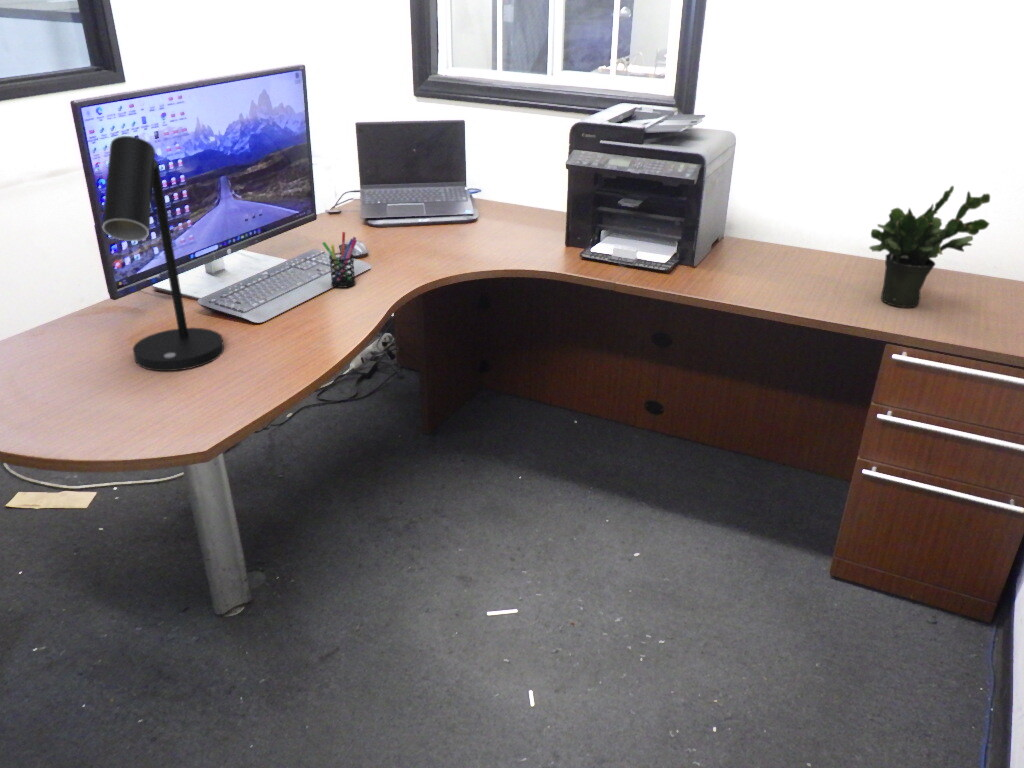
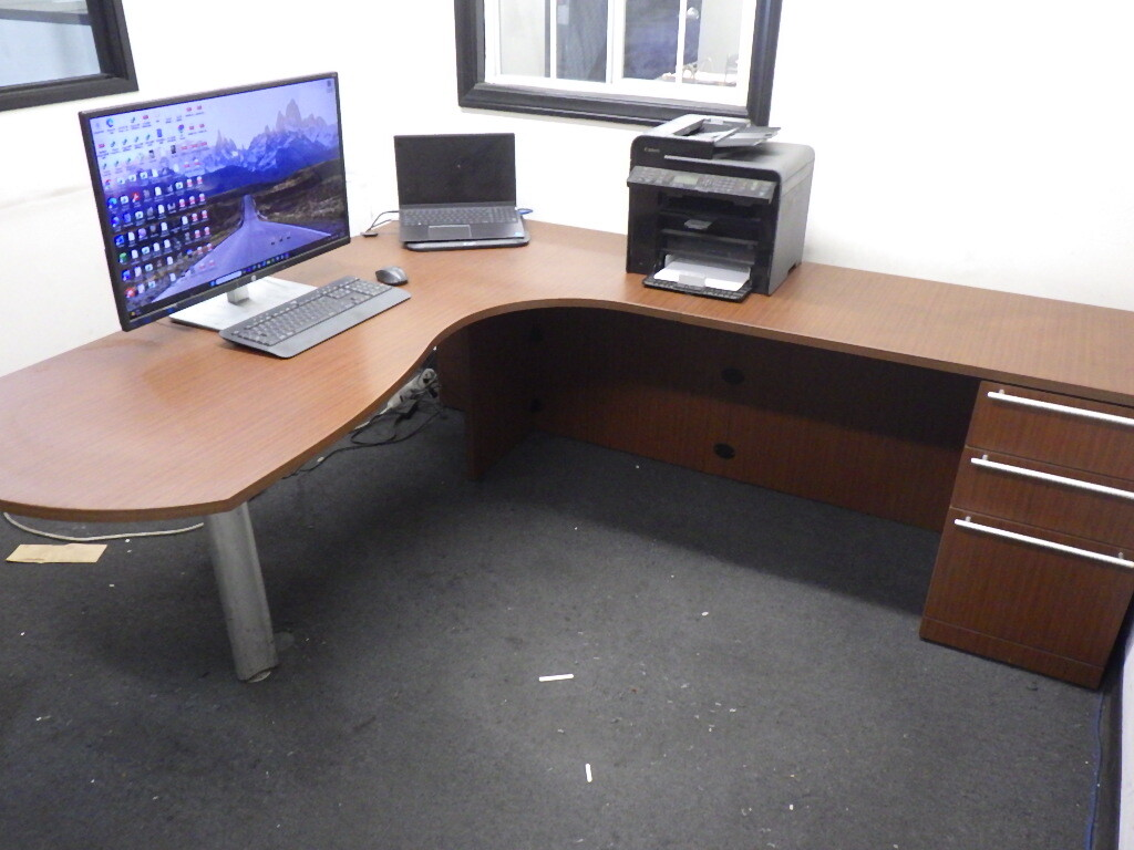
- potted plant (935, 244)
- desk lamp (164, 254)
- pen holder (339, 259)
